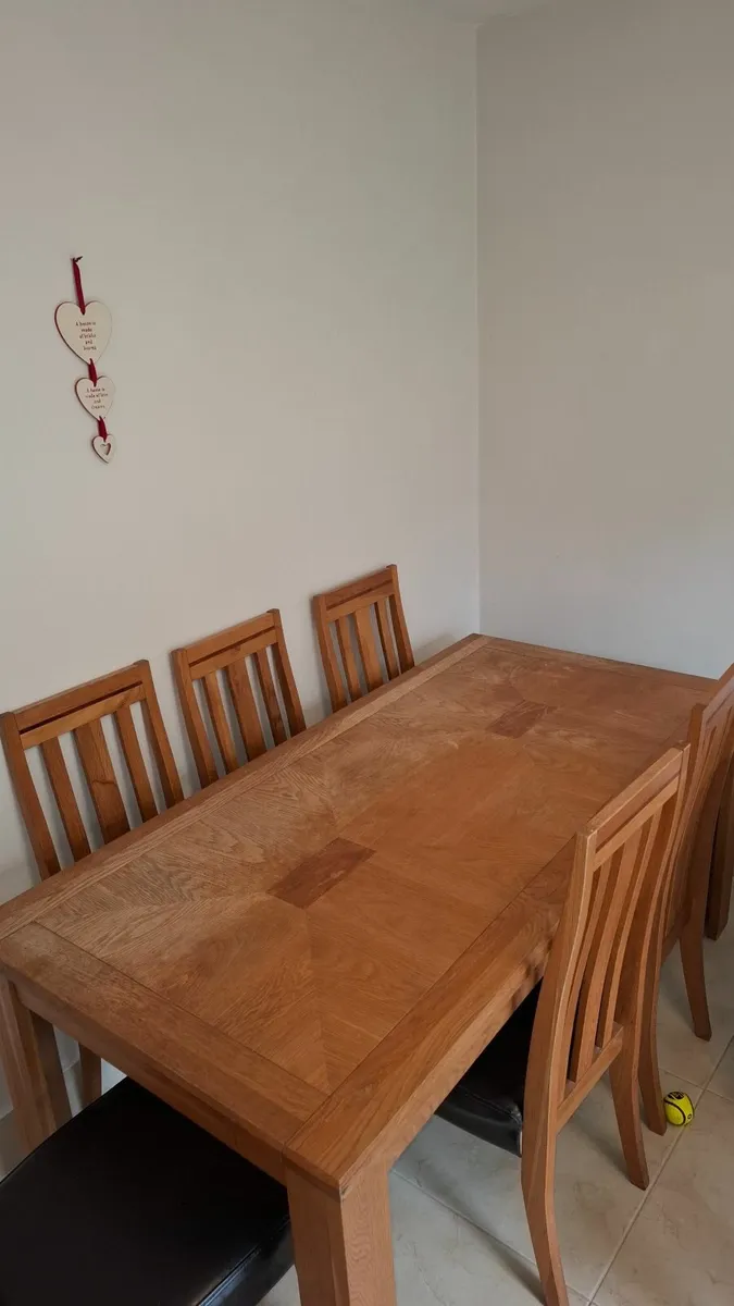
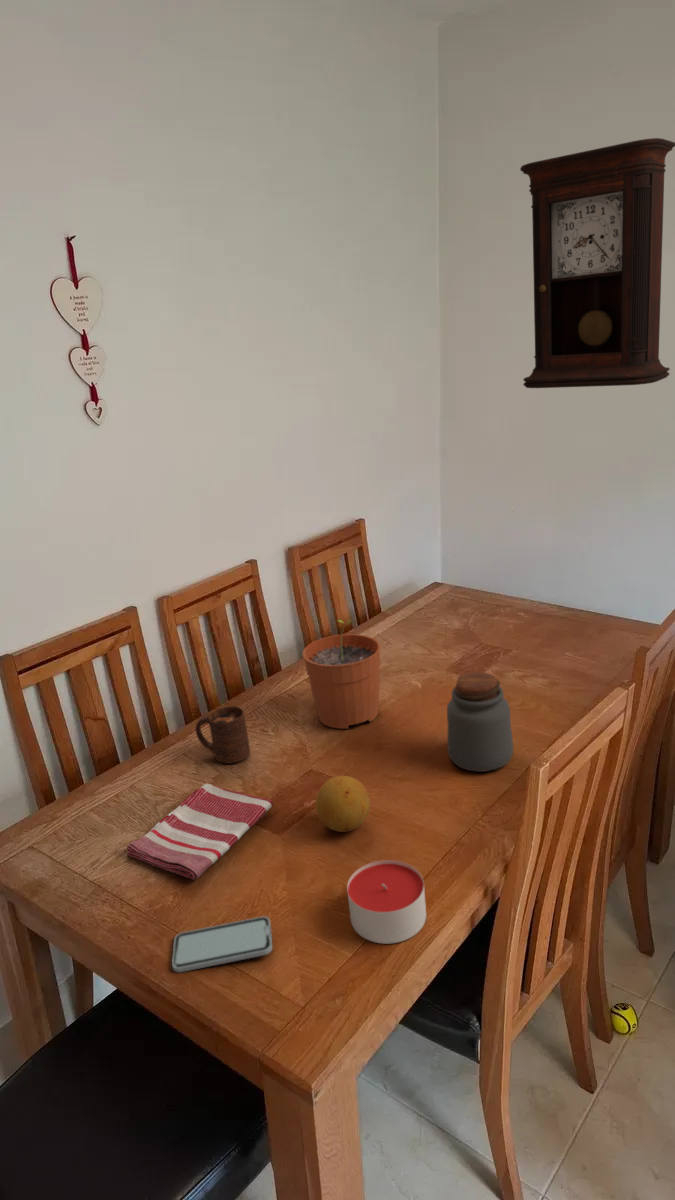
+ dish towel (202, 826)
+ candle (386, 899)
+ jar (478, 719)
+ plant pot (343, 665)
+ pendulum clock (591, 273)
+ fruit (342, 803)
+ cup (223, 736)
+ smartphone (222, 943)
